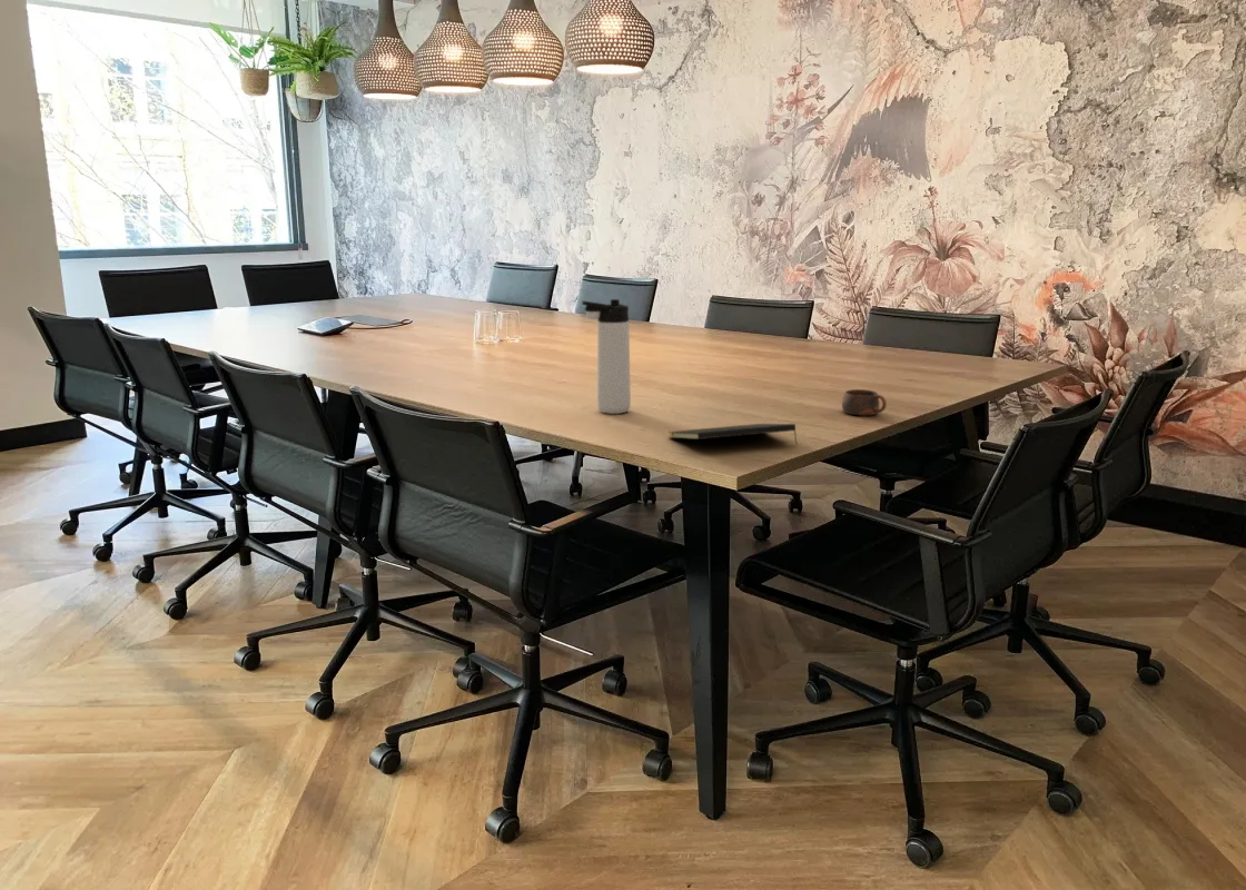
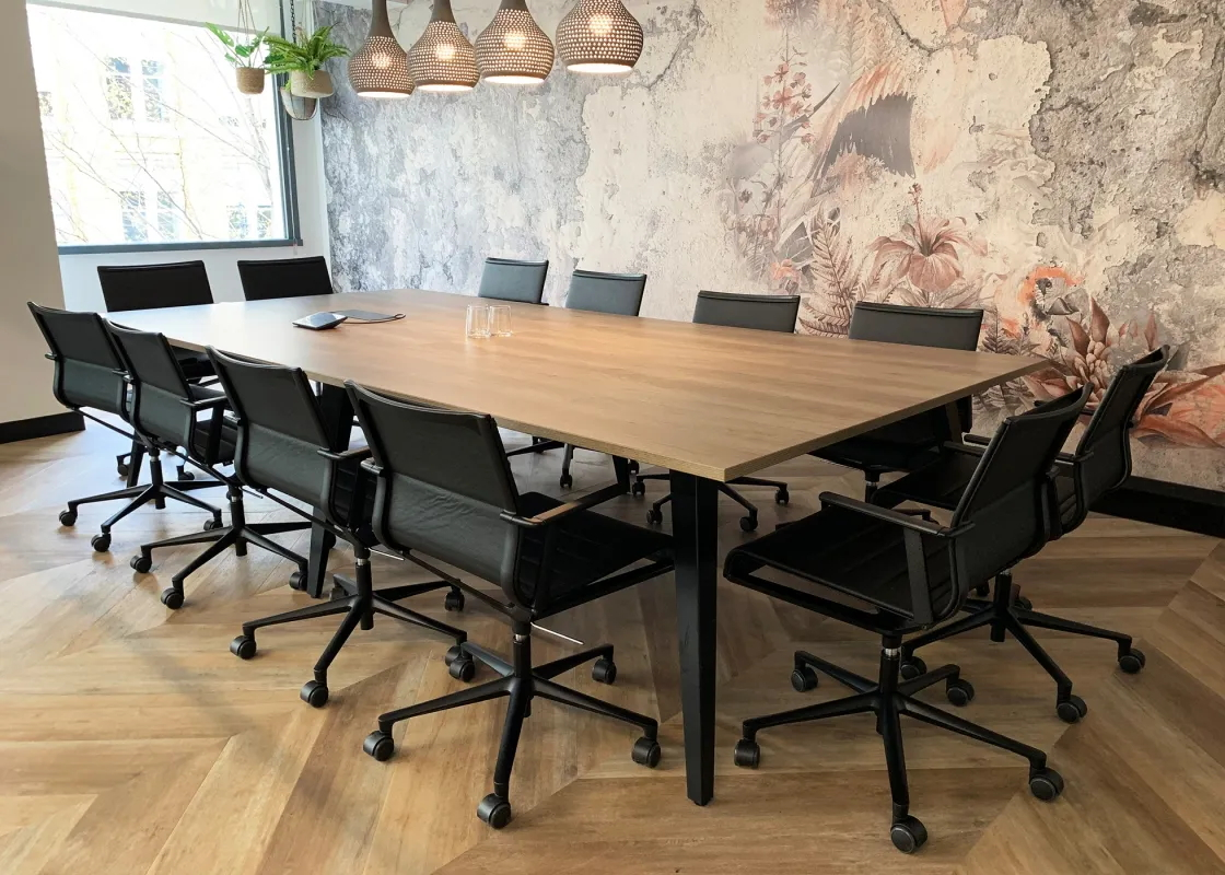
- thermos bottle (606, 356)
- notepad (730, 431)
- cup (864, 403)
